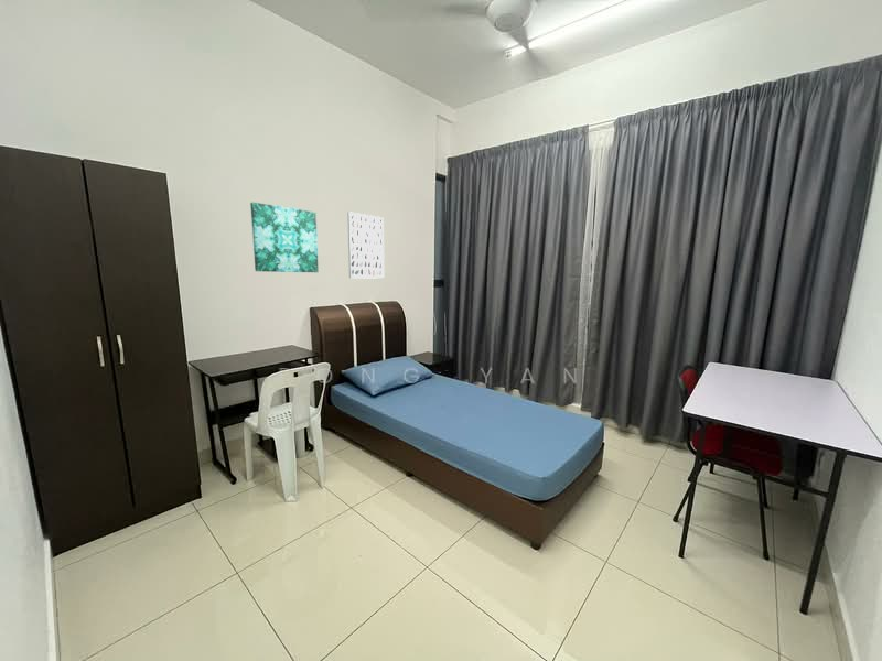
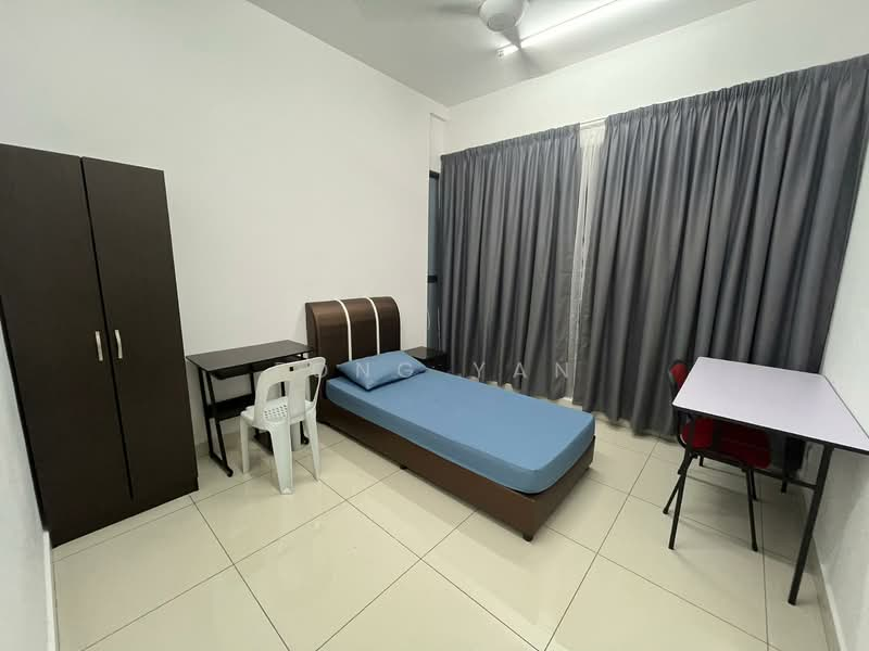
- wall art (366, 247)
- wall art (287, 240)
